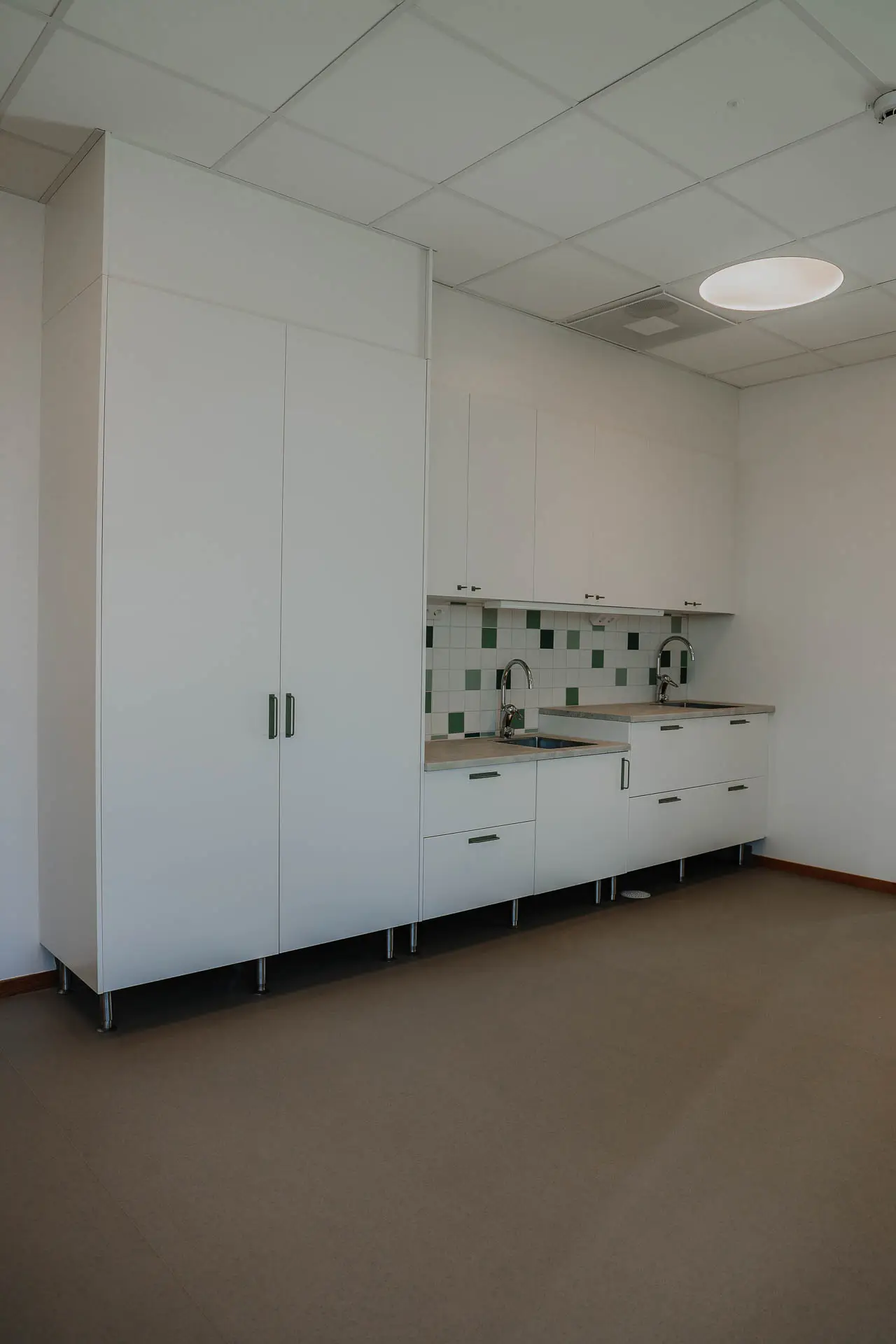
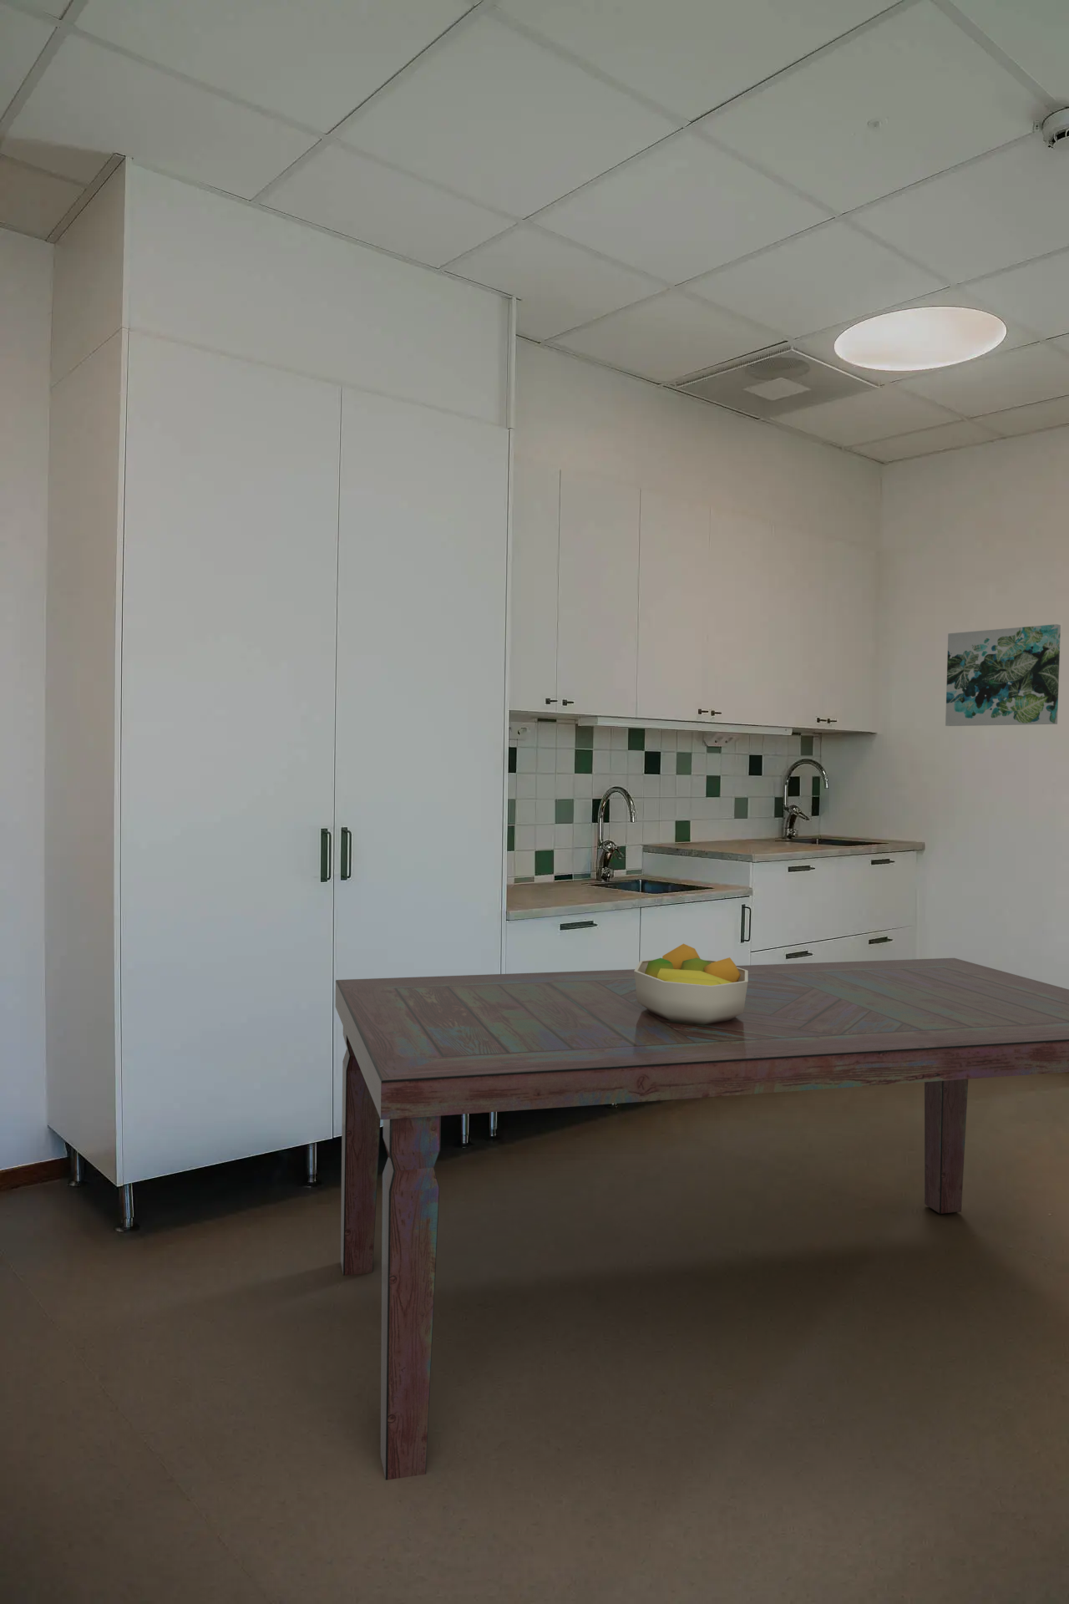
+ wall art (1001, 677)
+ dining table (740, 1094)
+ fruit bowl (691, 981)
